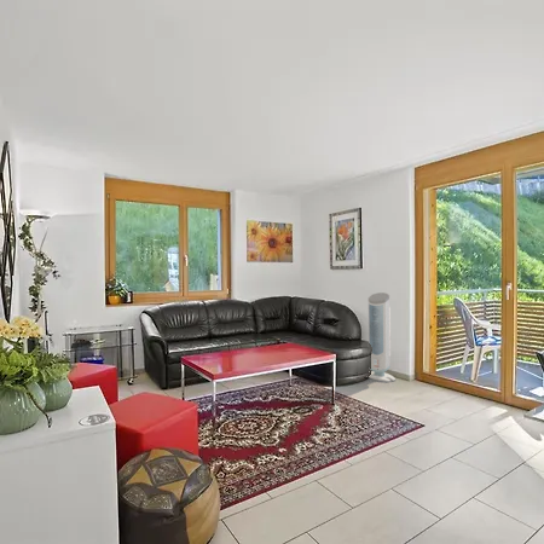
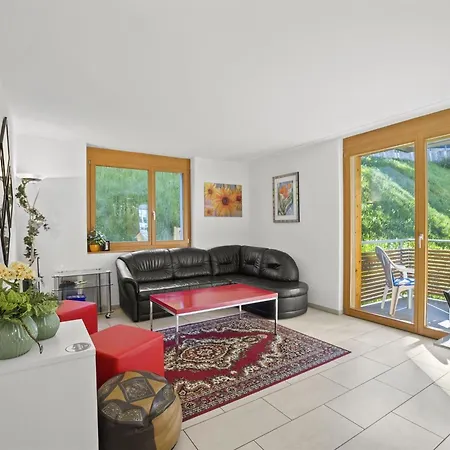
- air purifier (378, 335)
